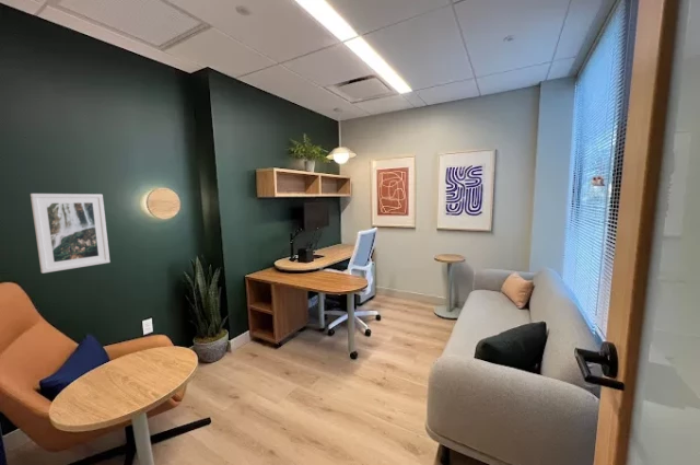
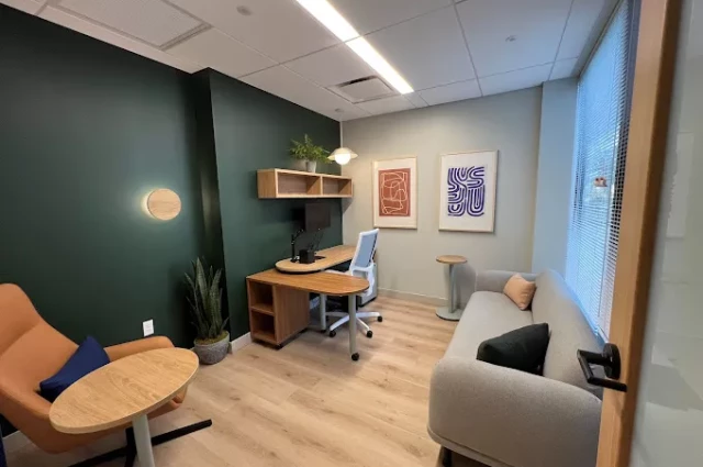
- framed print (73, 231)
